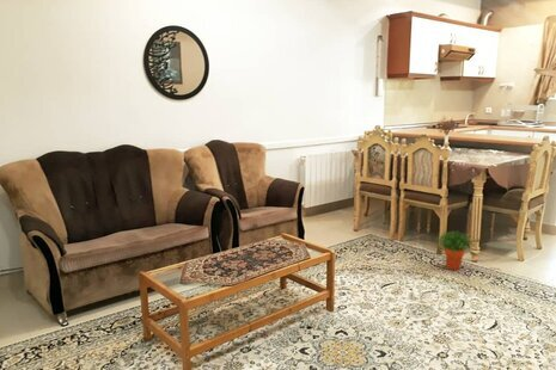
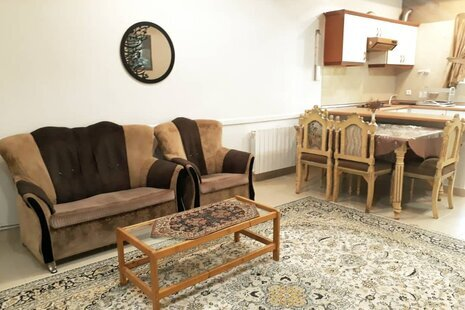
- potted plant (453, 249)
